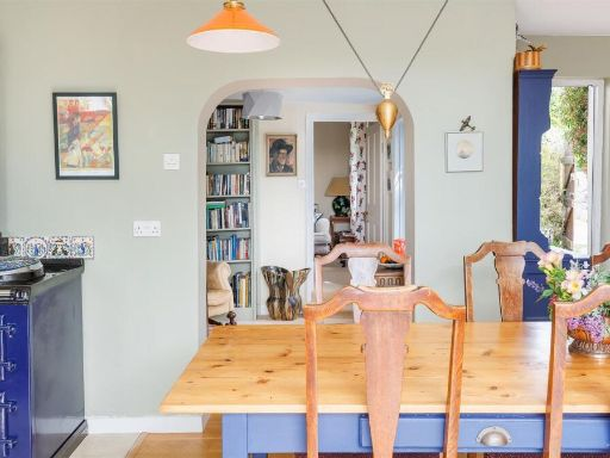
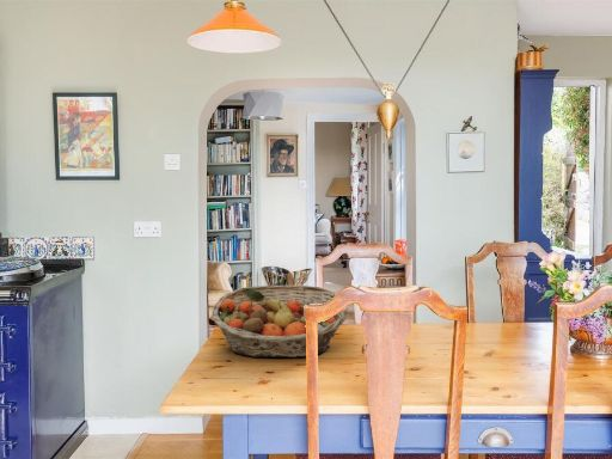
+ fruit basket (280, 319)
